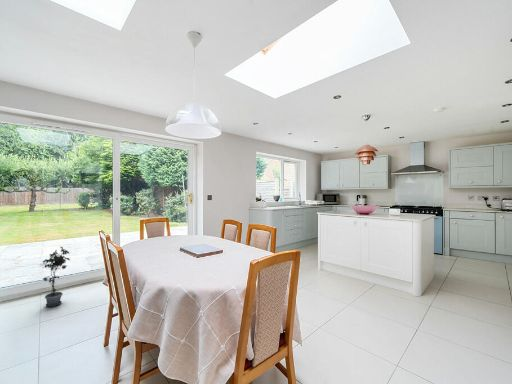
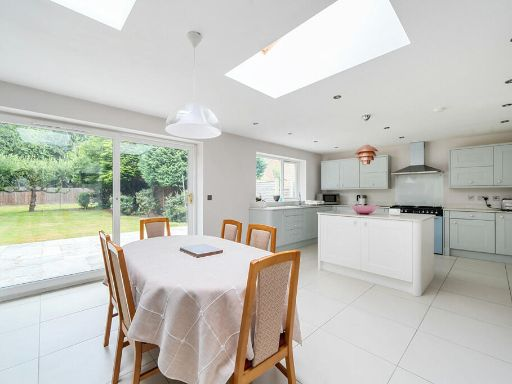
- potted plant (55, 276)
